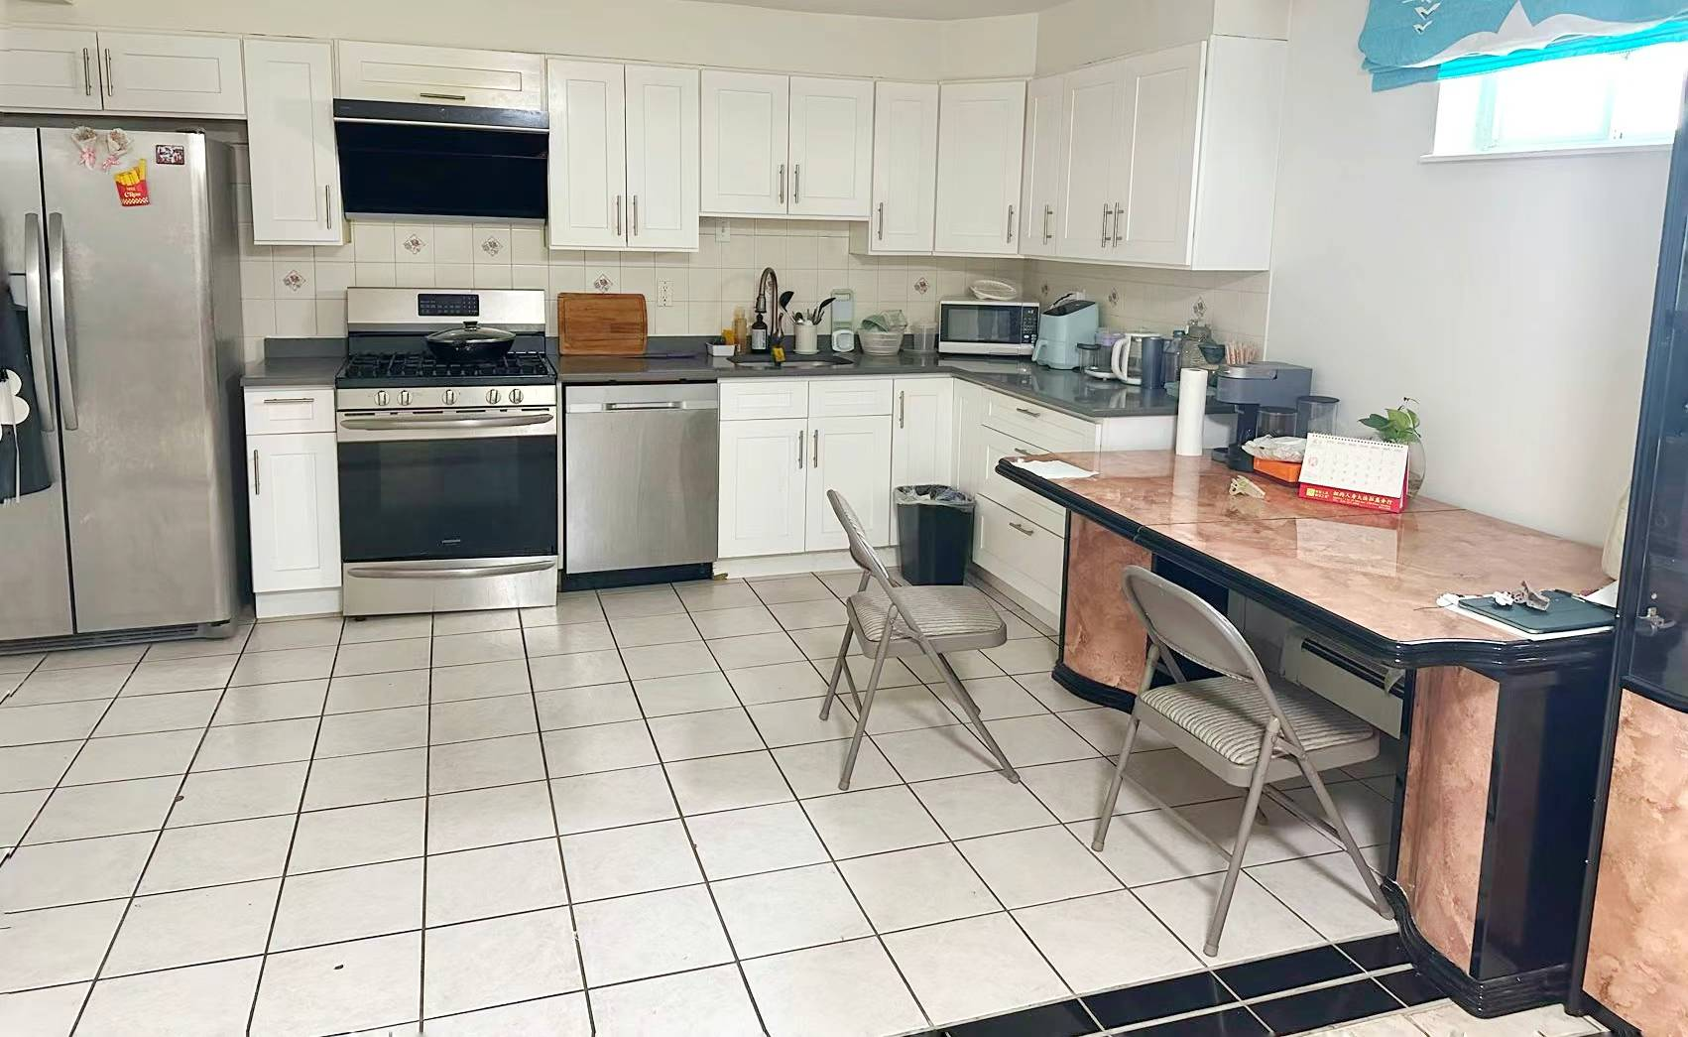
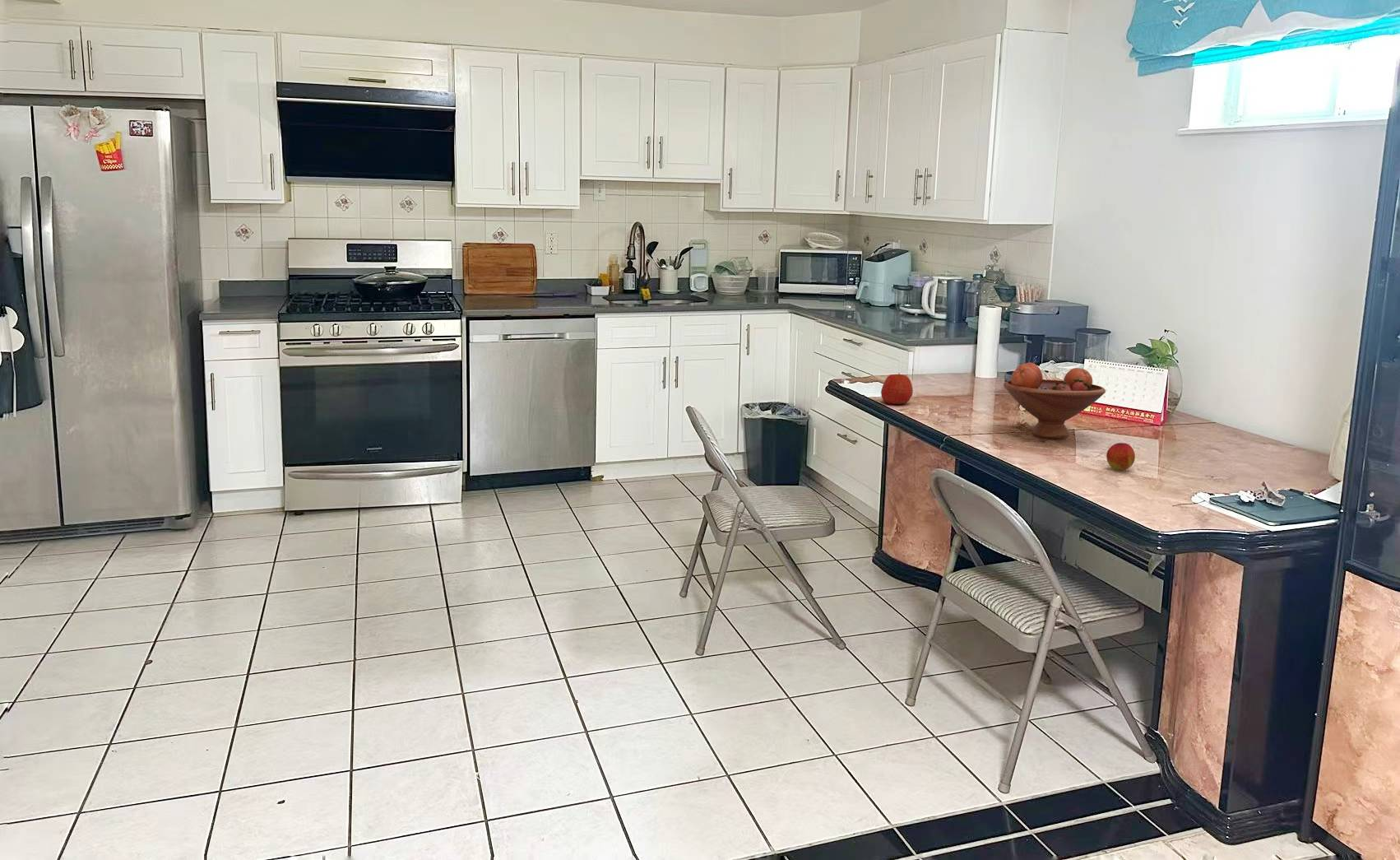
+ fruit bowl (1053, 401)
+ peach (1121, 456)
+ apple (897, 388)
